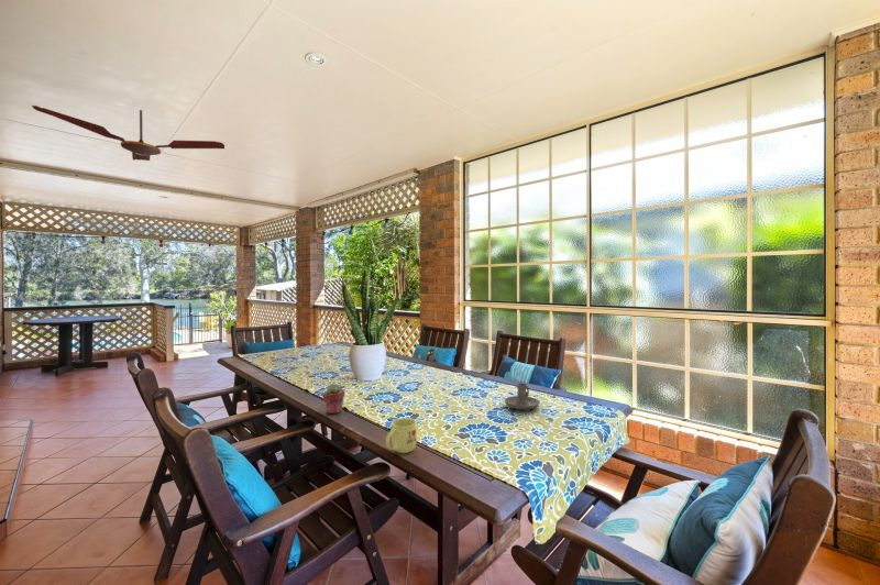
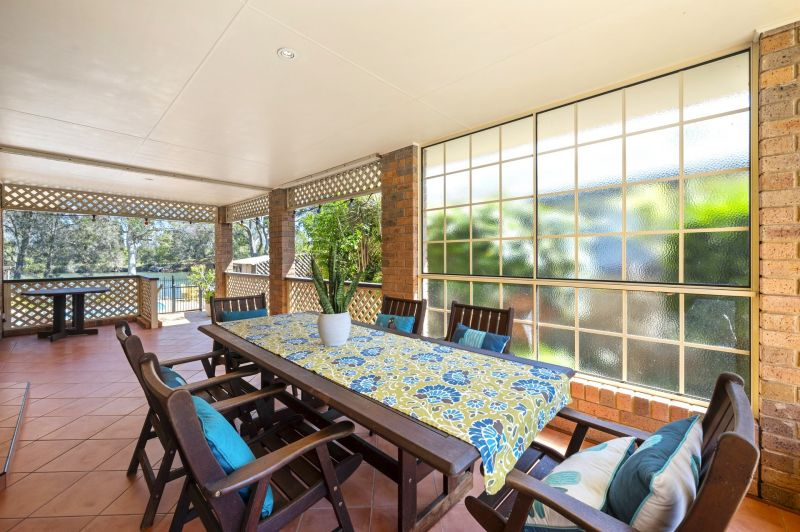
- ceiling fan (140, 136)
- candle holder (522, 394)
- mug (400, 438)
- potted succulent (333, 397)
